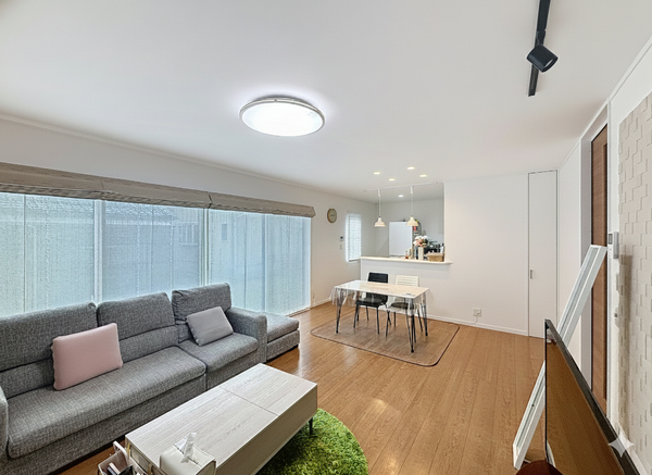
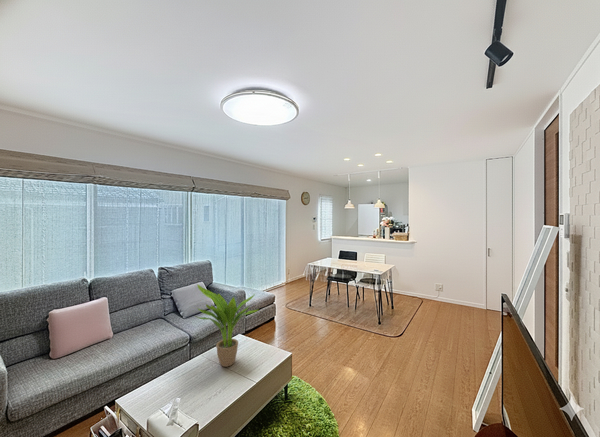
+ potted plant (224, 326)
